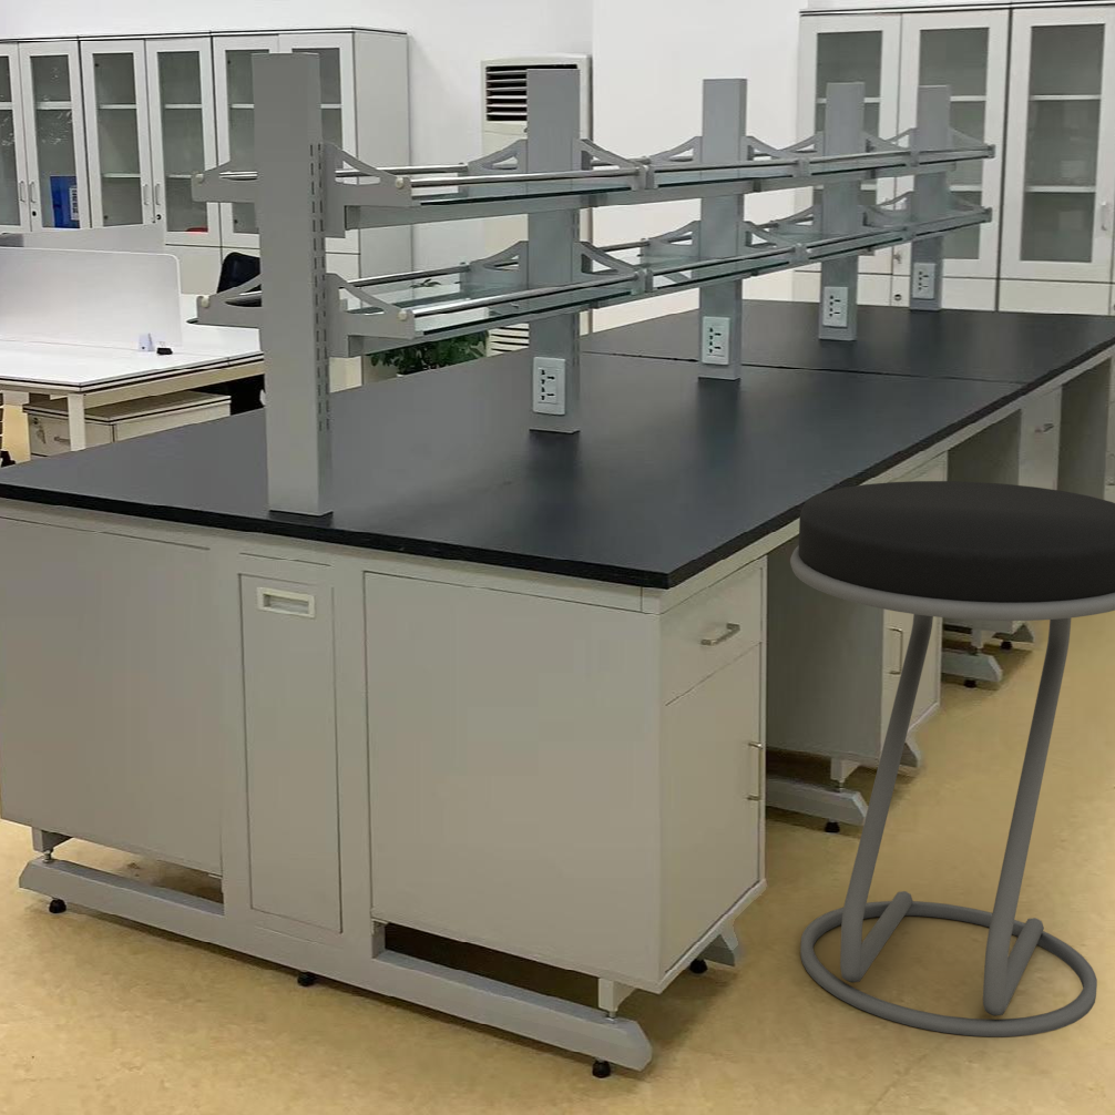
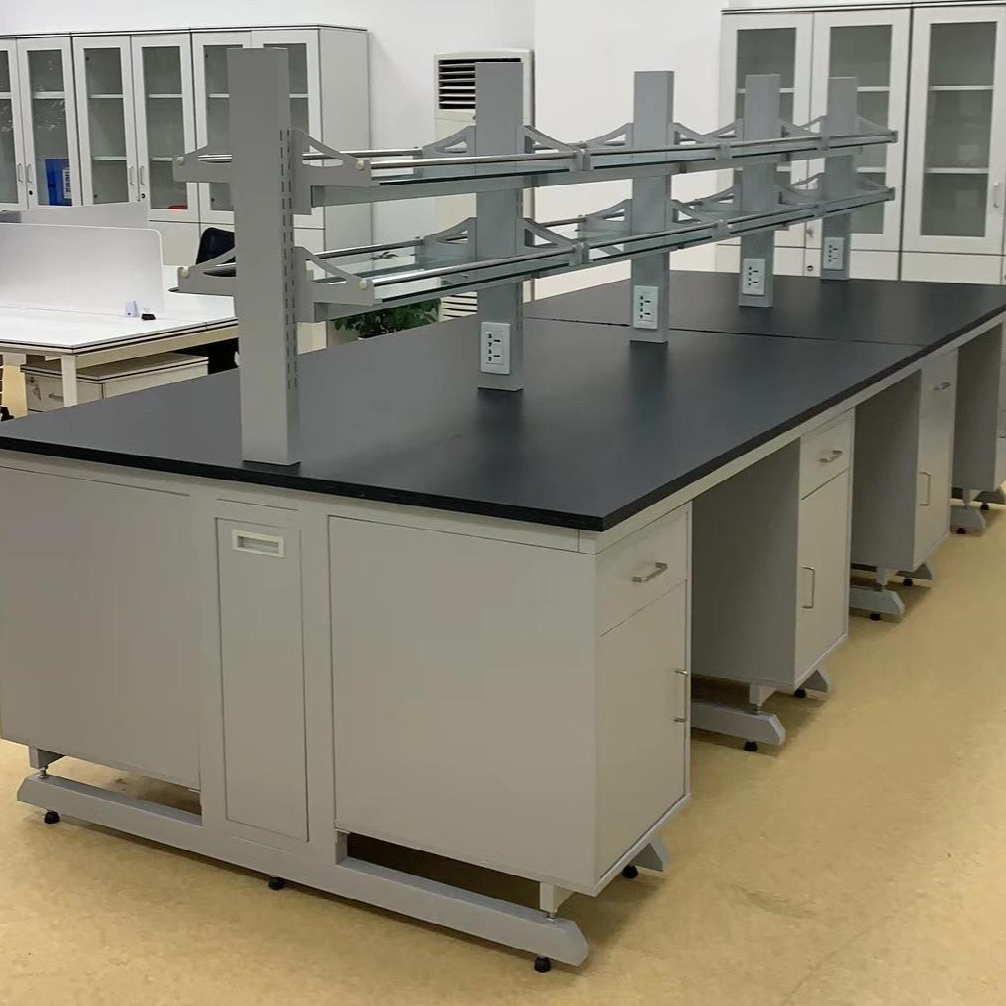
- stool (906, 736)
